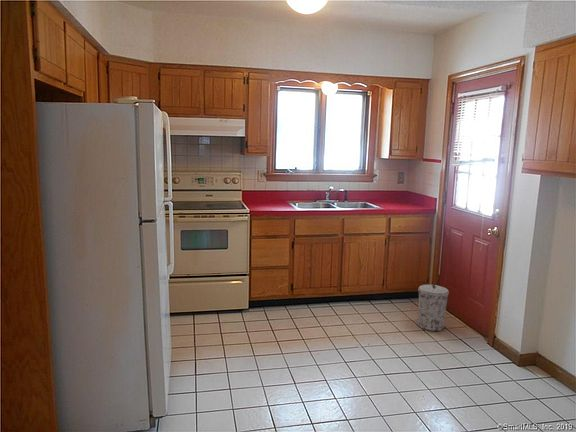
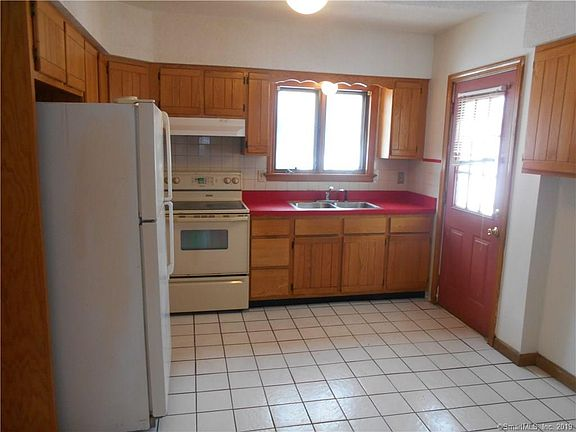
- trash can (432, 306)
